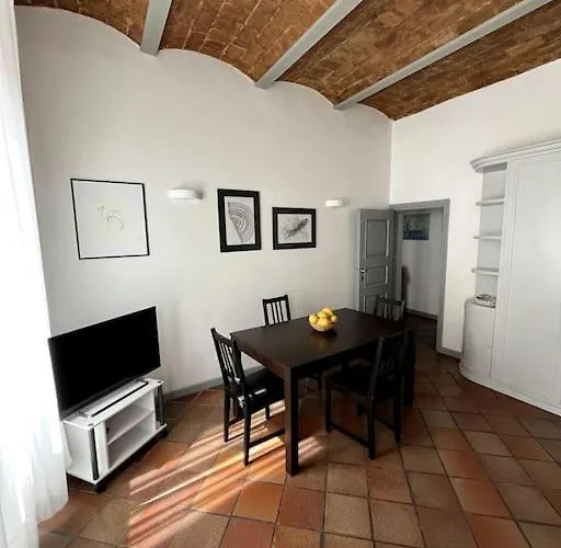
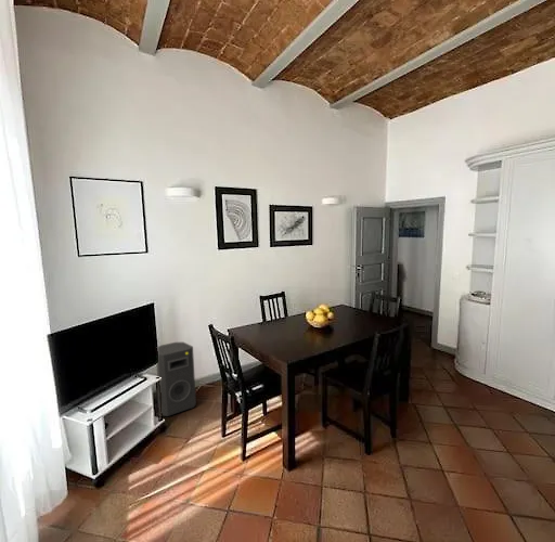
+ speaker (175, 377)
